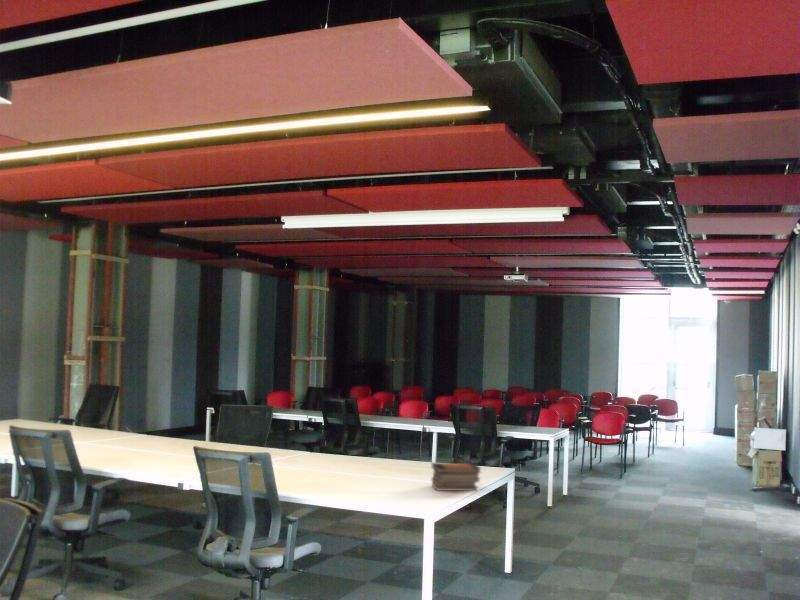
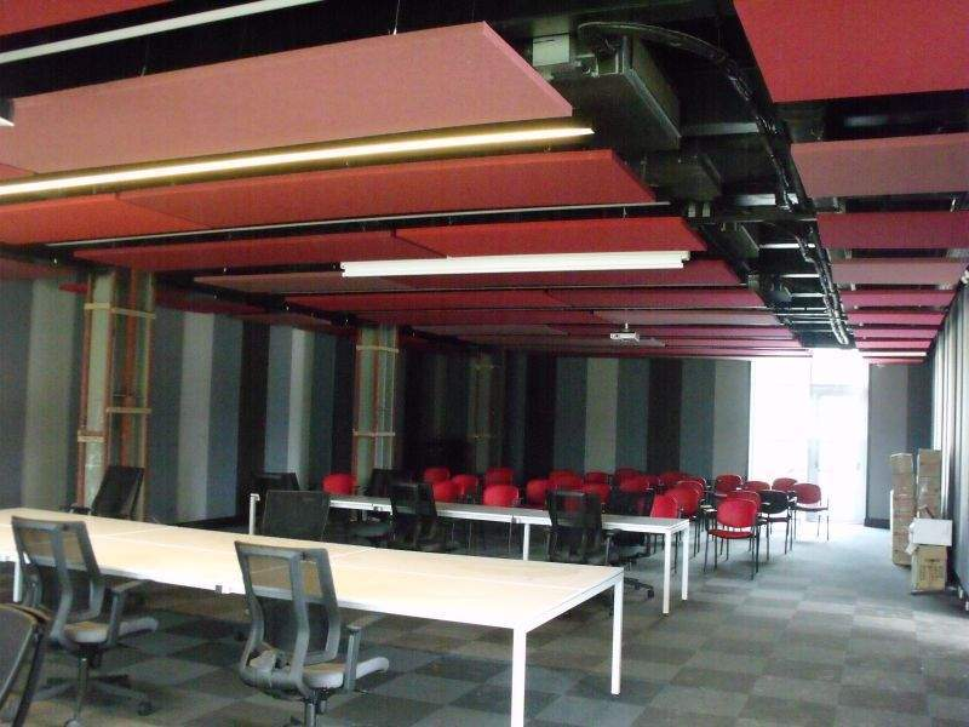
- book stack (455, 476)
